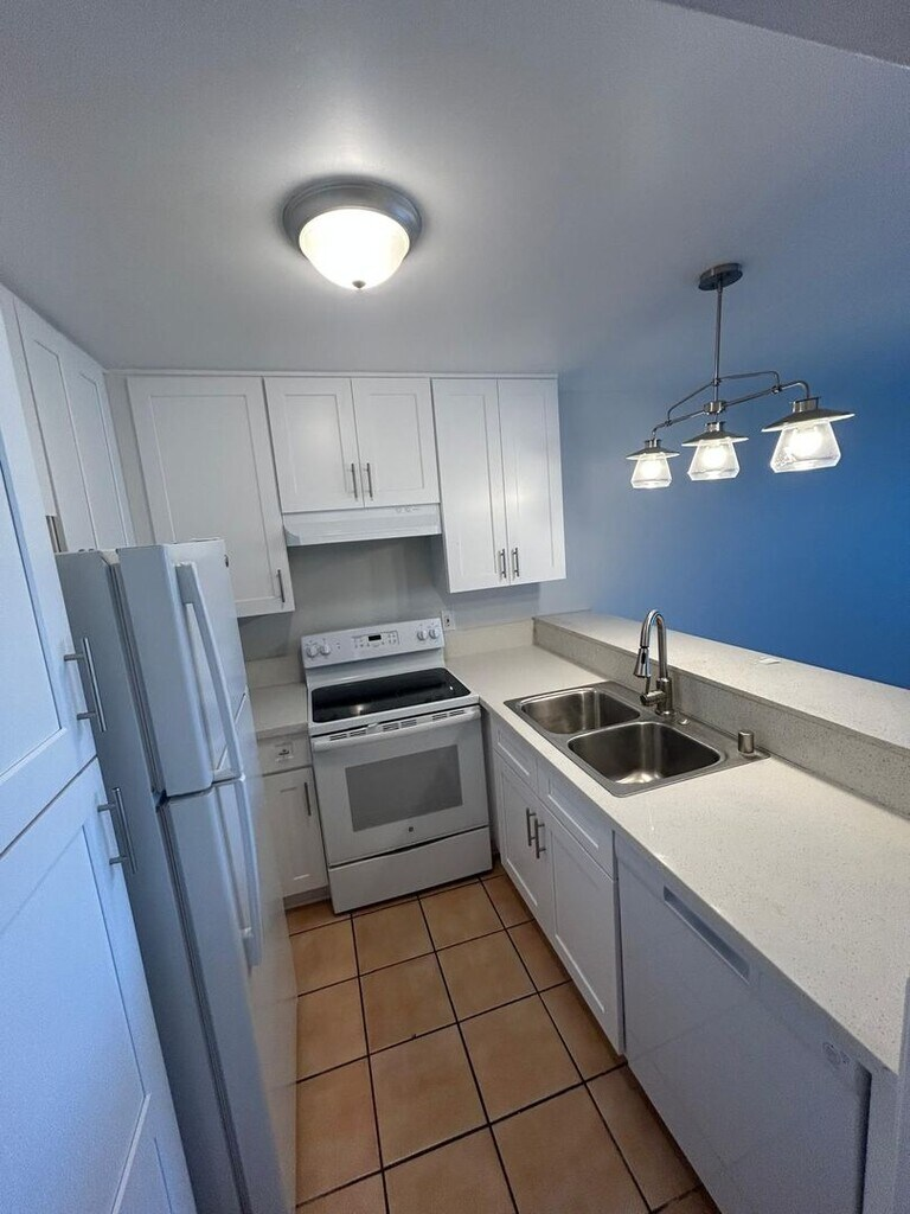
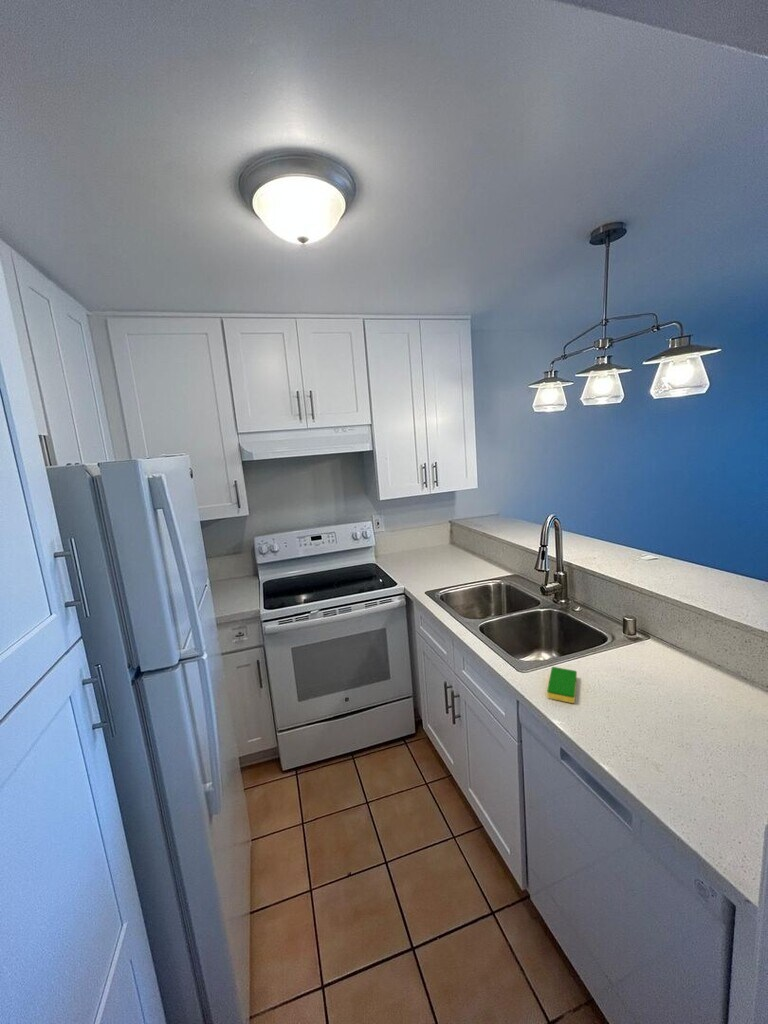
+ dish sponge (562, 683)
